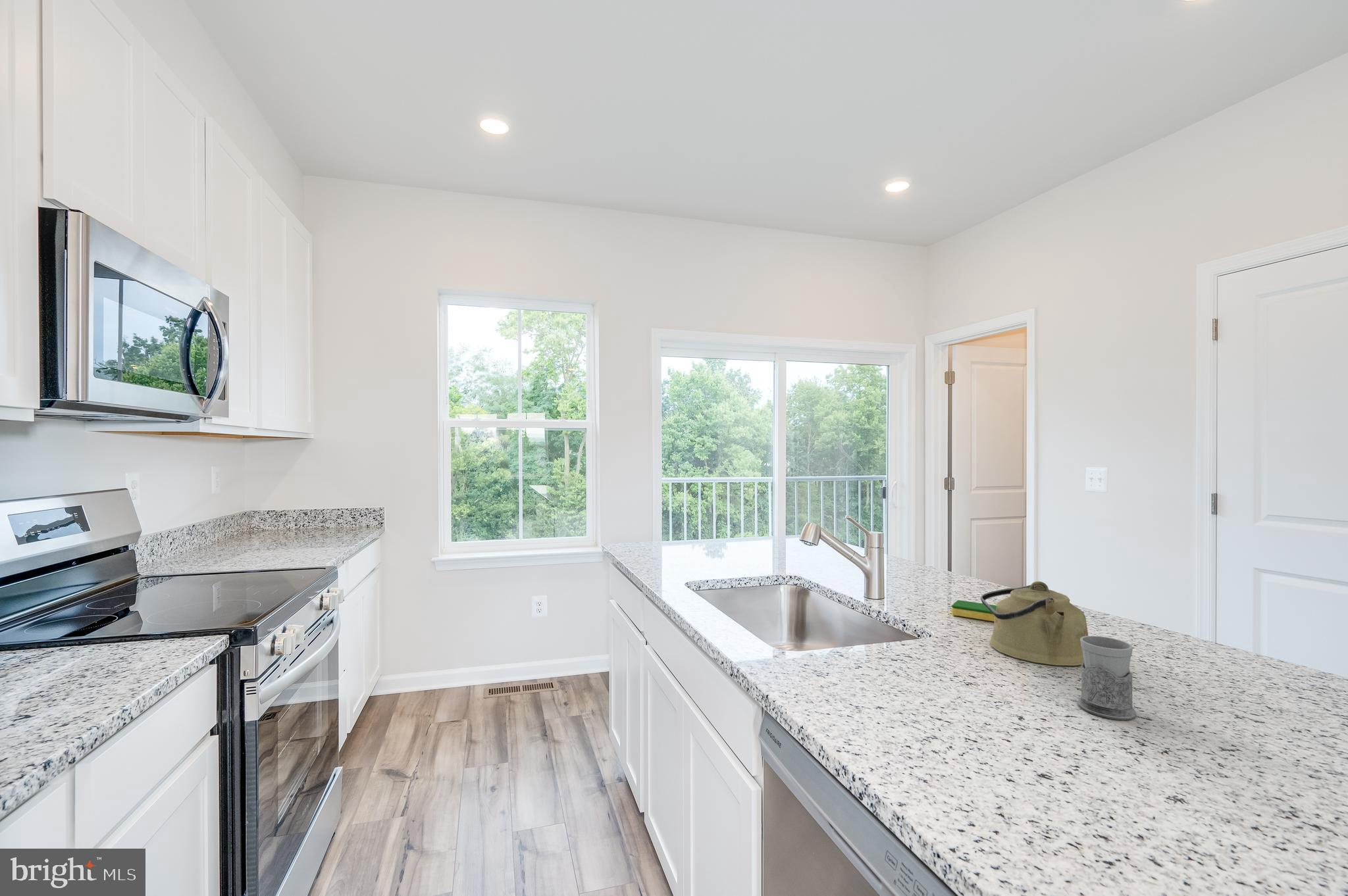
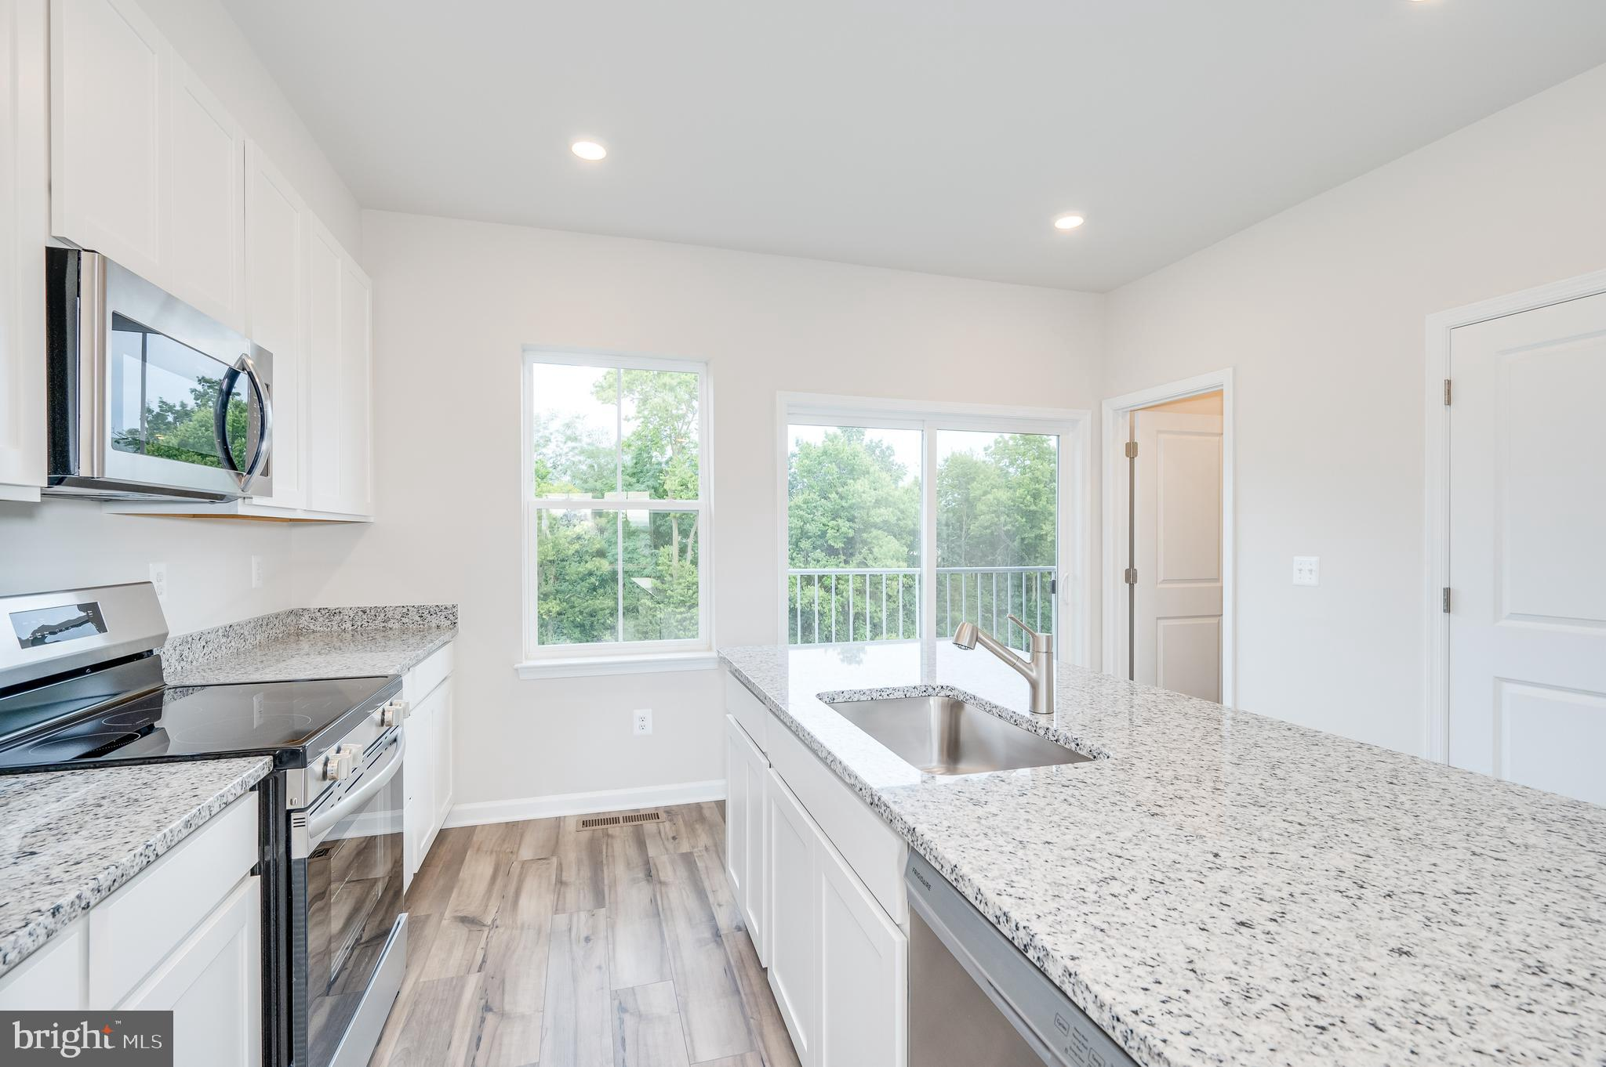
- kettle (1041, 618)
- mug (1111, 672)
- dish sponge (985, 612)
